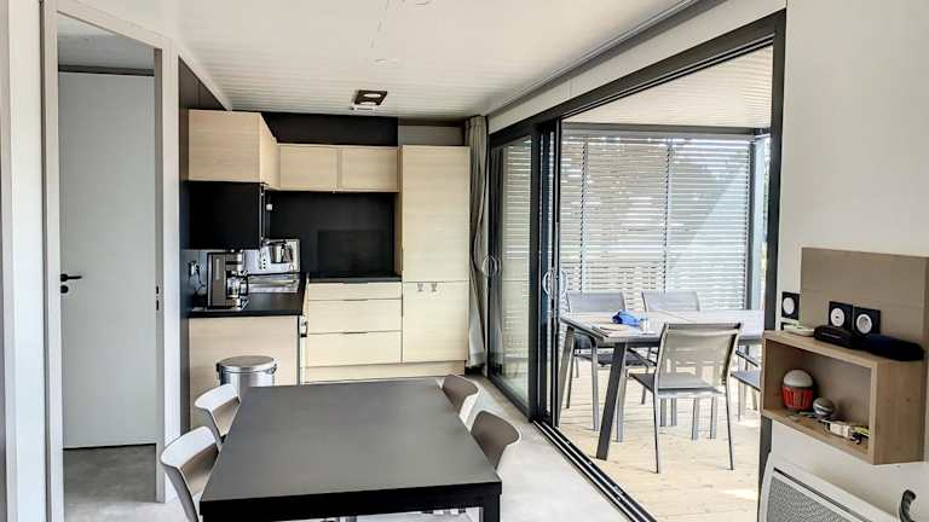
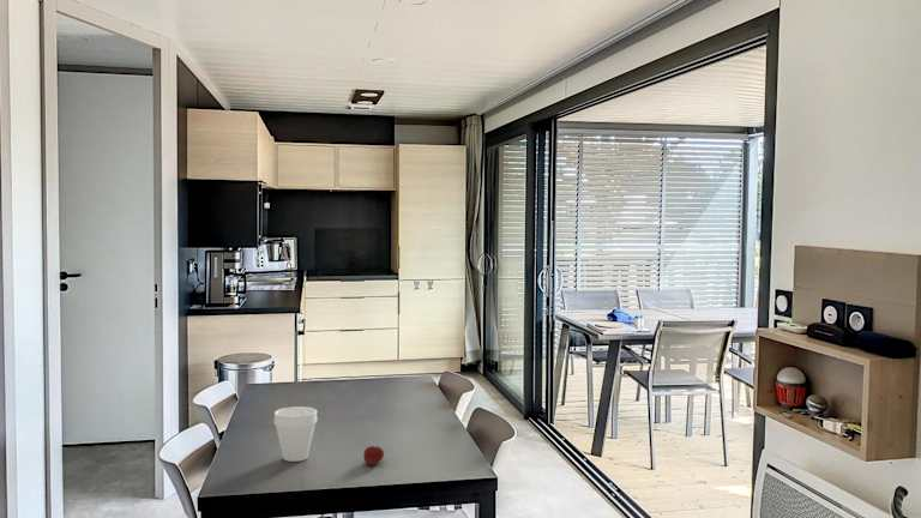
+ cup (295, 434)
+ fruit (373, 454)
